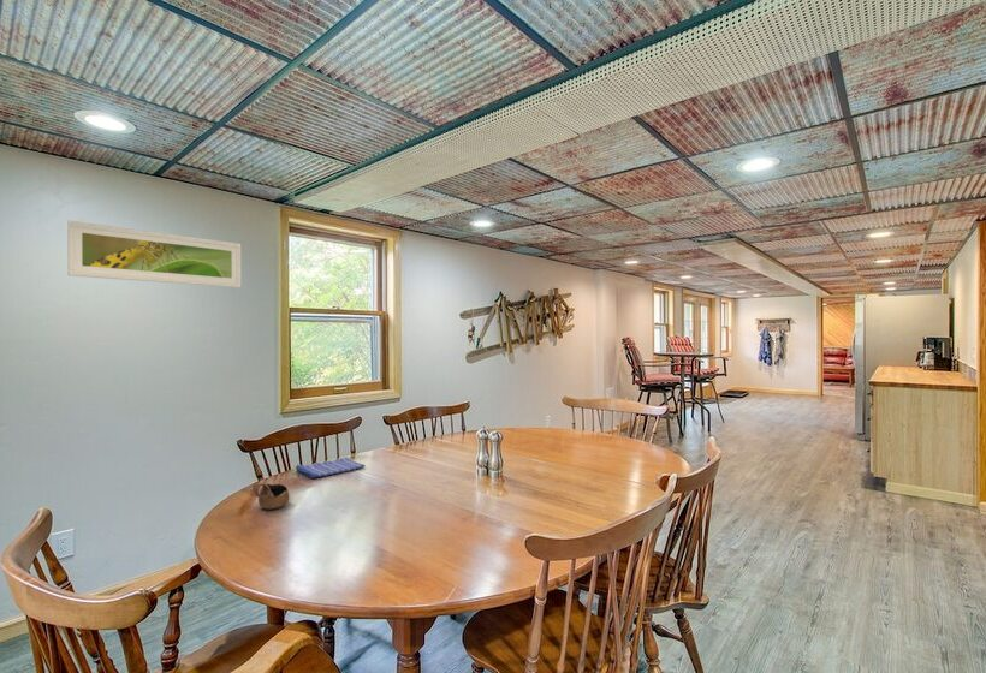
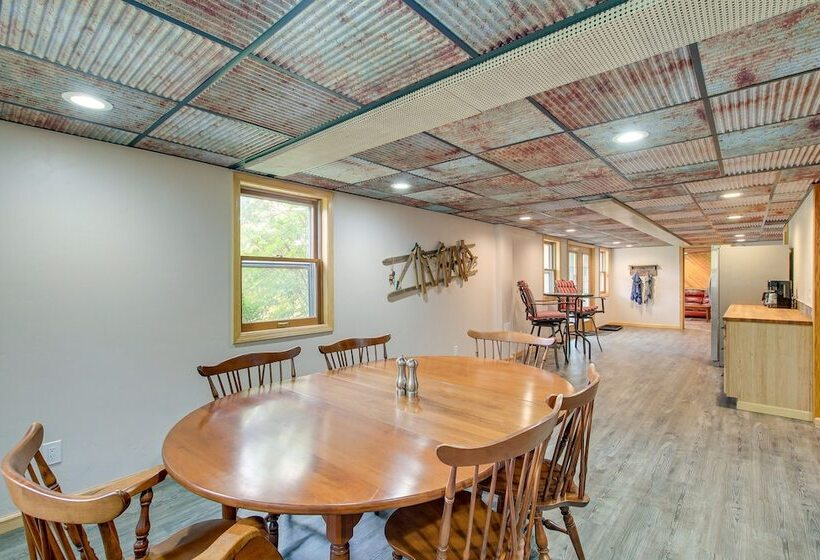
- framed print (164, 257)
- cup (269, 493)
- dish towel (329, 466)
